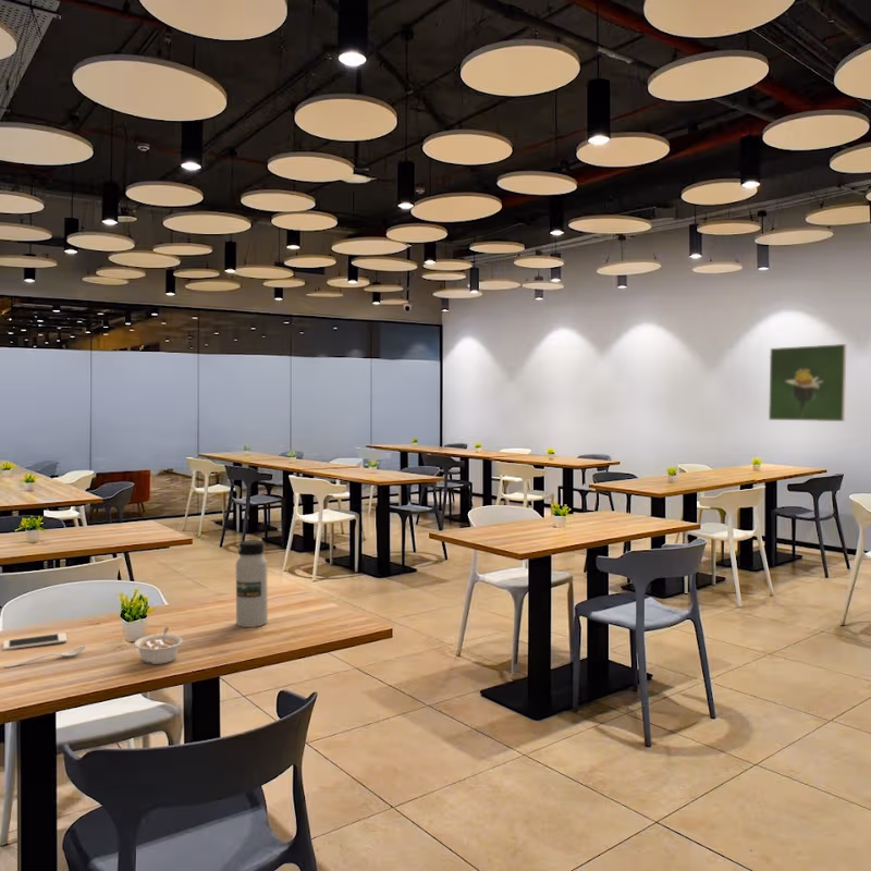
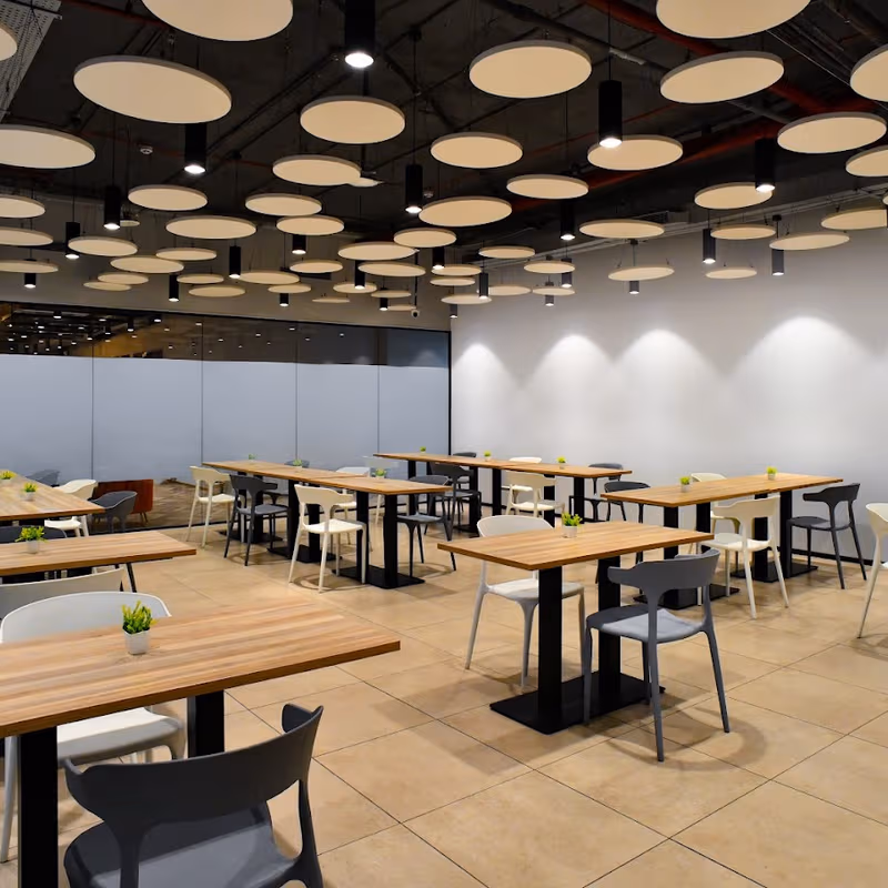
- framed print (806, 383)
- spoon (46, 655)
- cell phone (35, 641)
- legume (158, 647)
- water bottle (252, 582)
